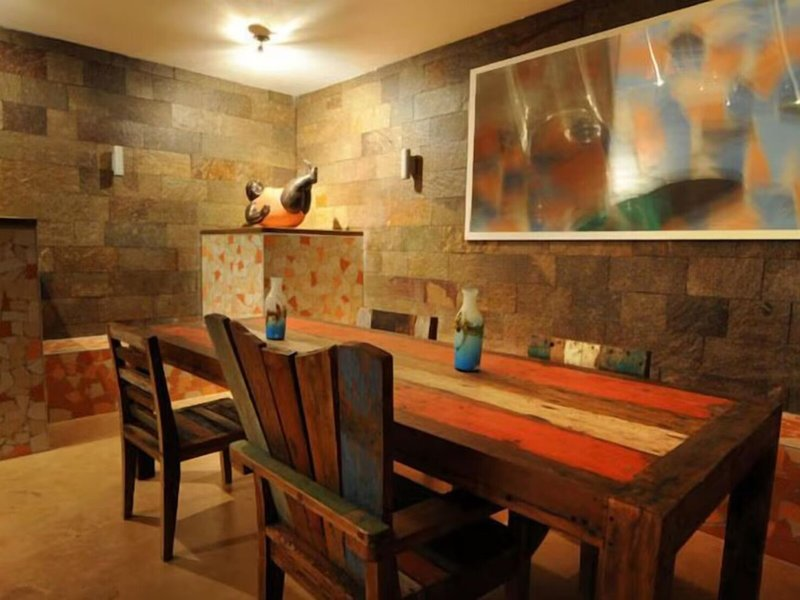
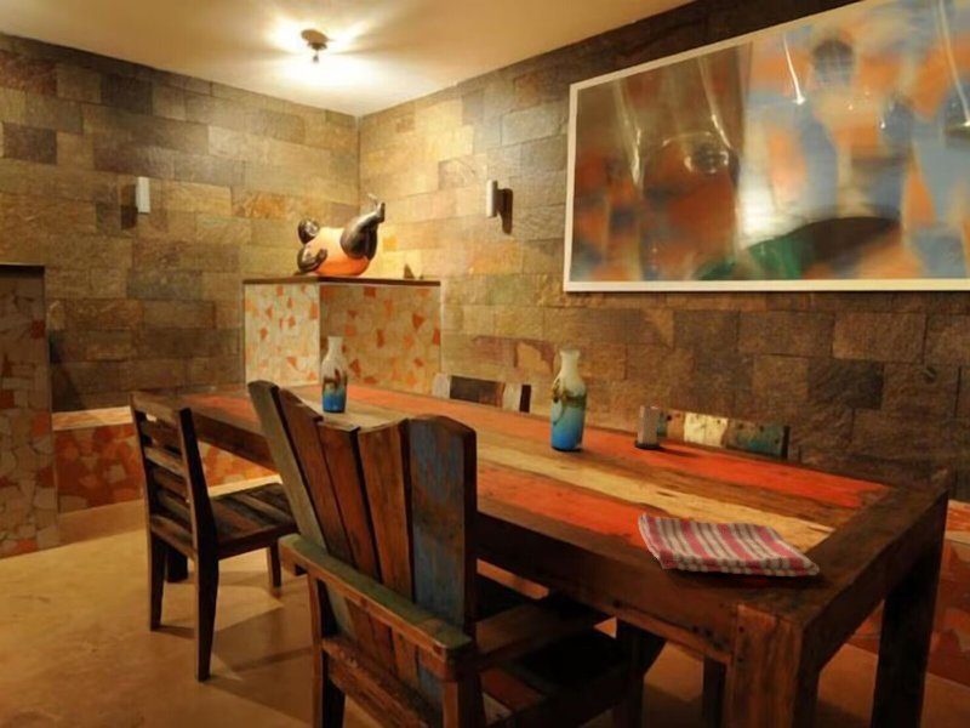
+ dish towel (721, 542)
+ candle (647, 423)
